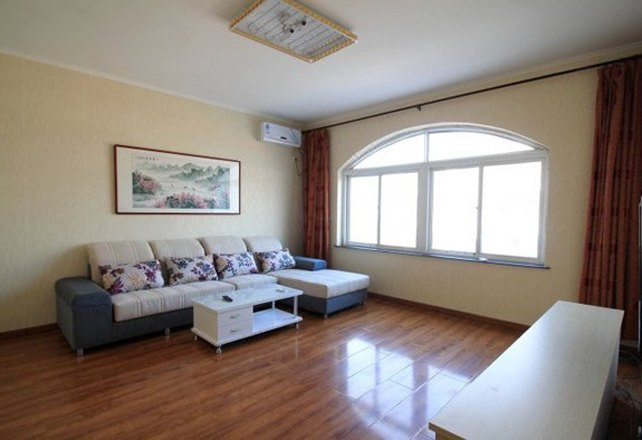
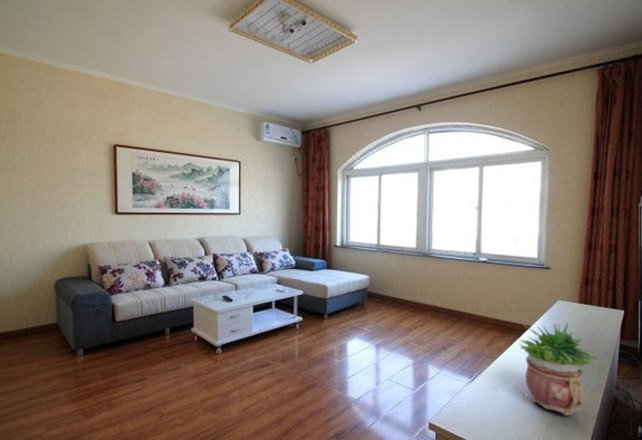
+ potted plant (551, 363)
